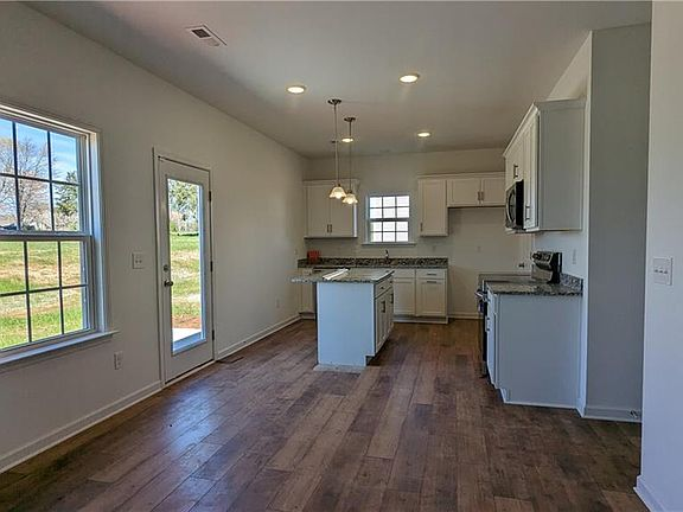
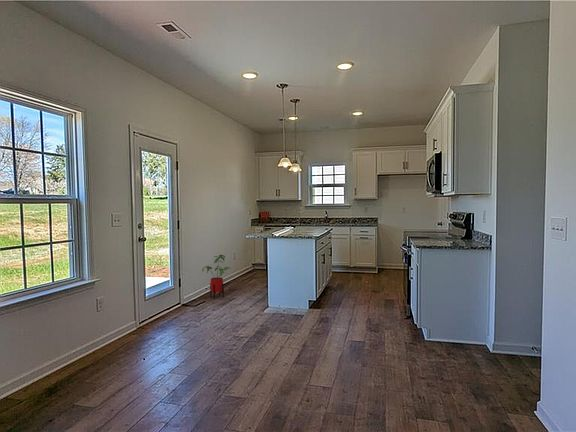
+ house plant (217, 275)
